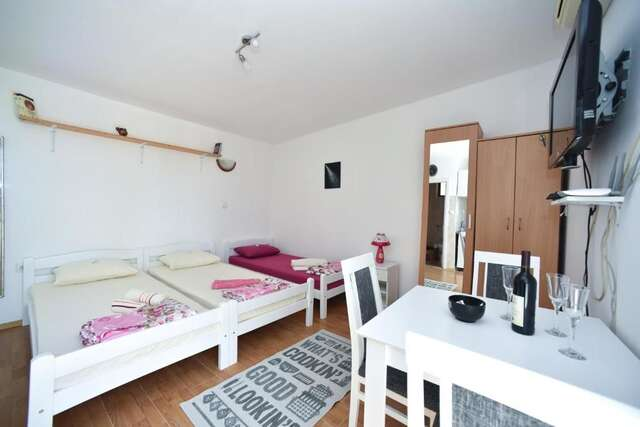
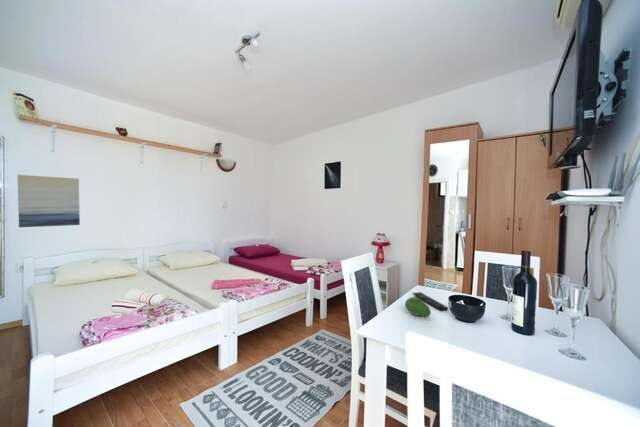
+ fruit (417, 306)
+ wall art (50, 201)
+ remote control (429, 301)
